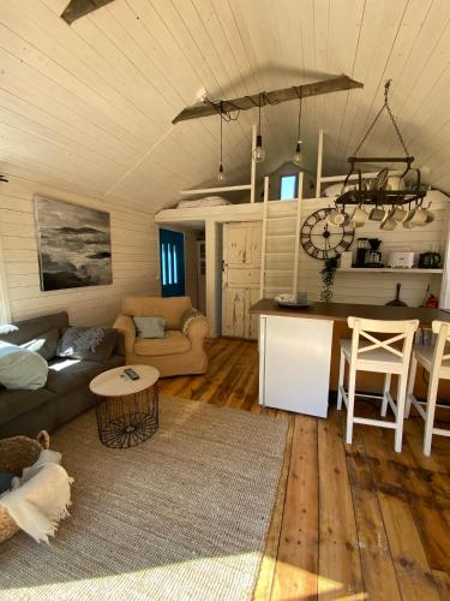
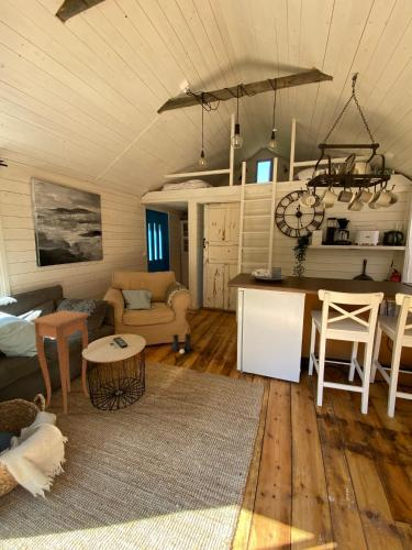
+ side table (65, 360)
+ boots (178, 341)
